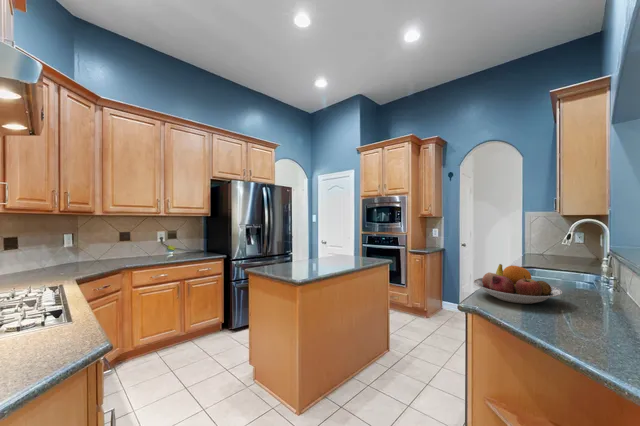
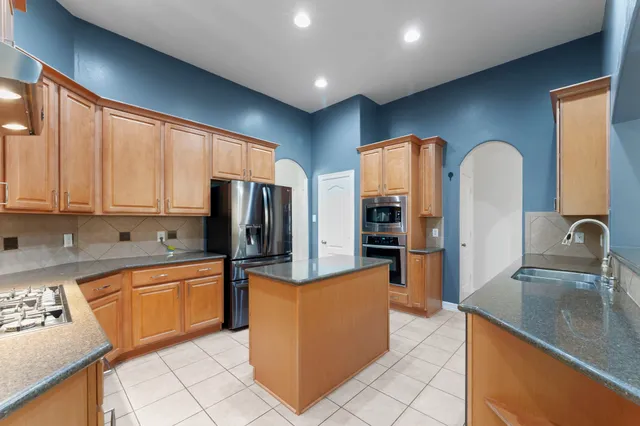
- fruit bowl (514, 282)
